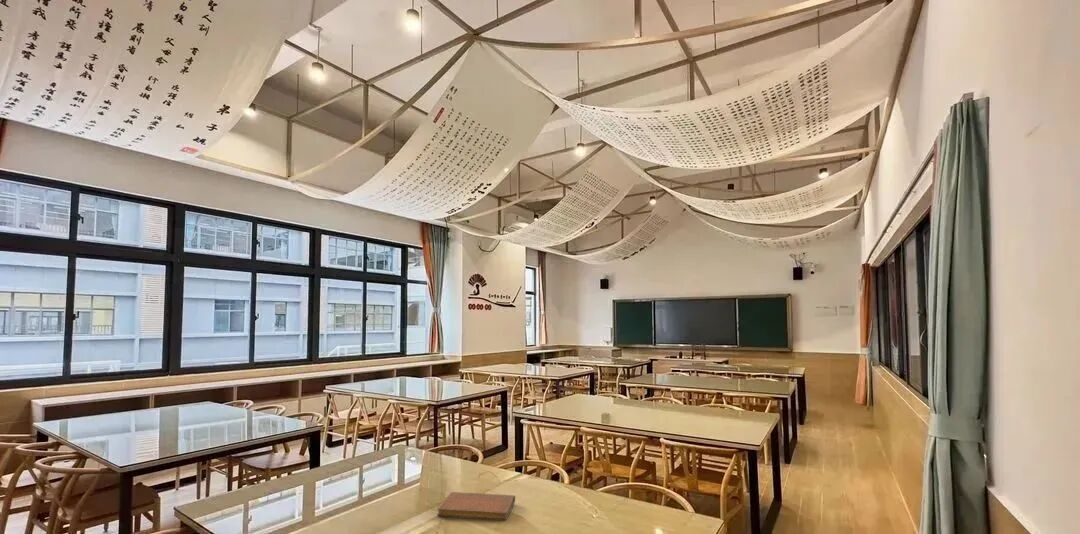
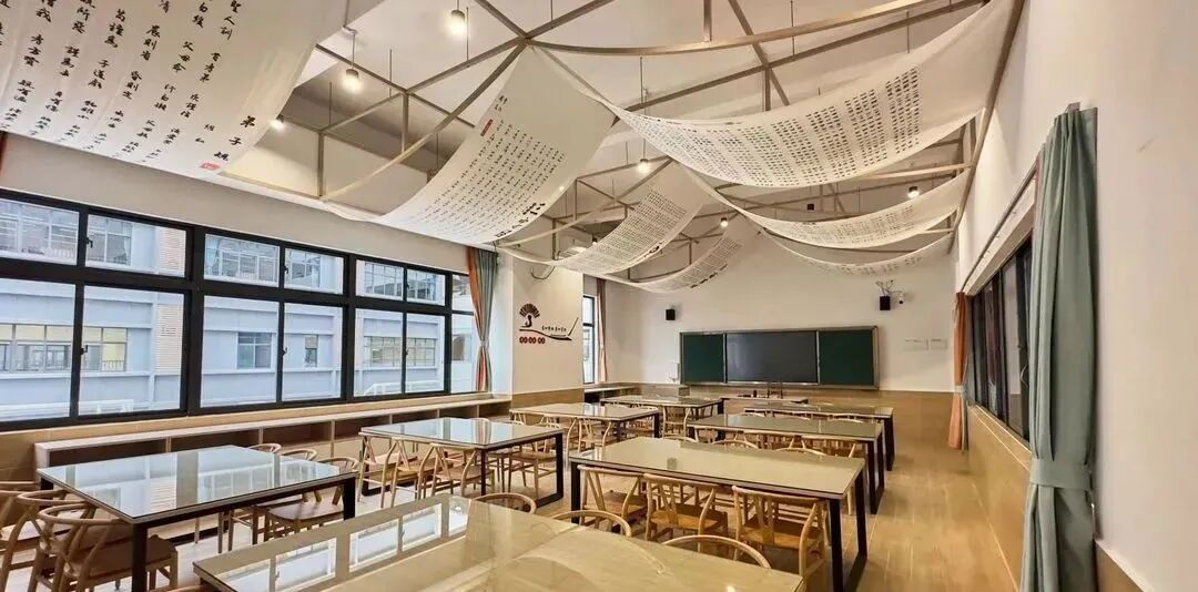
- notebook (477, 505)
